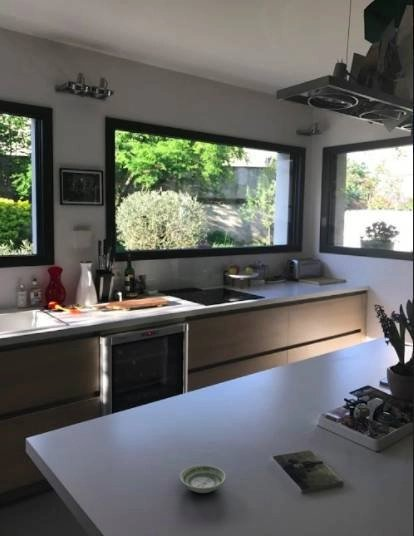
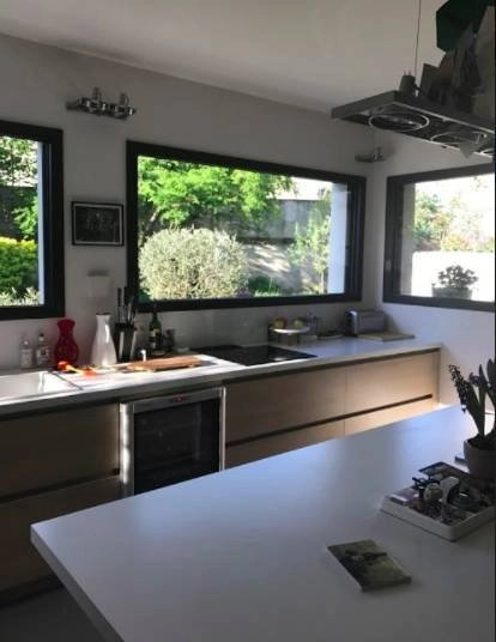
- saucer (202, 481)
